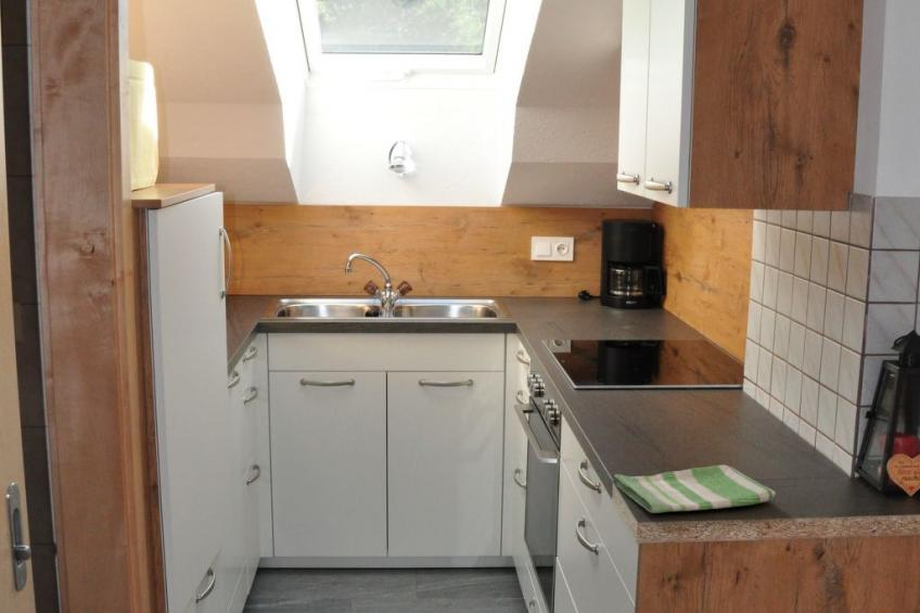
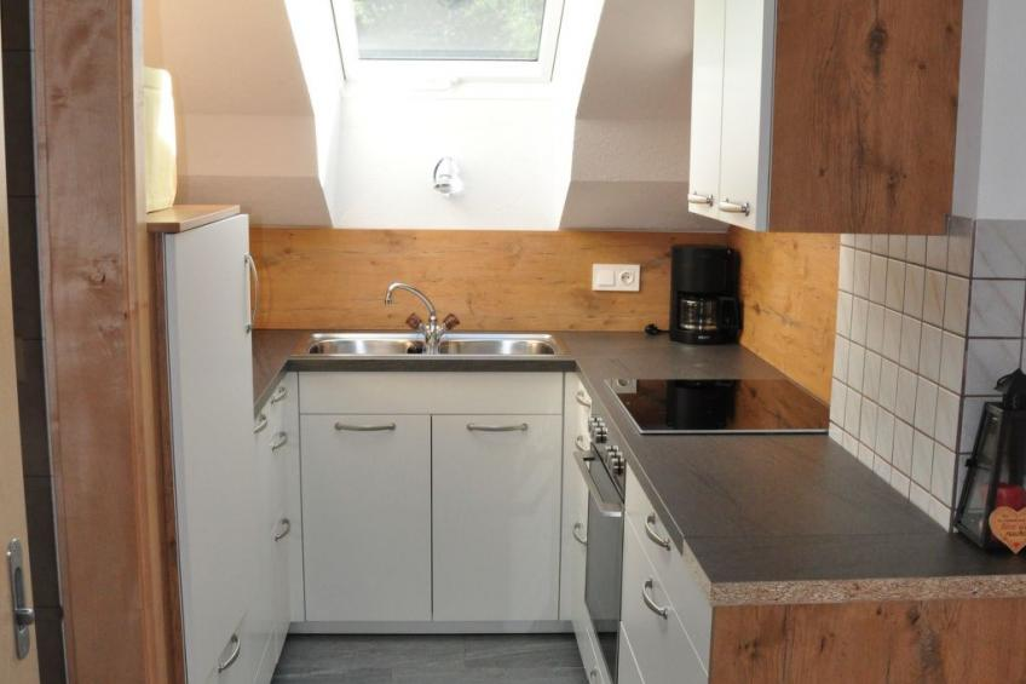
- dish towel (692, 487)
